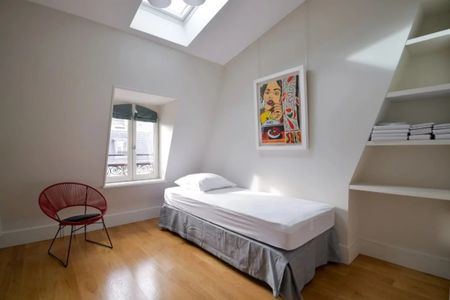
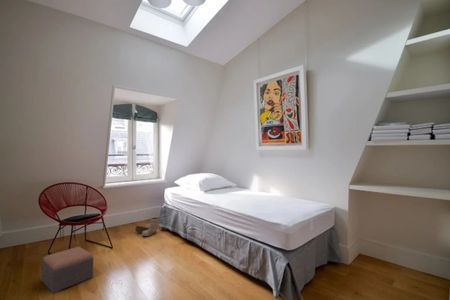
+ boots (147, 225)
+ footstool (67, 266)
